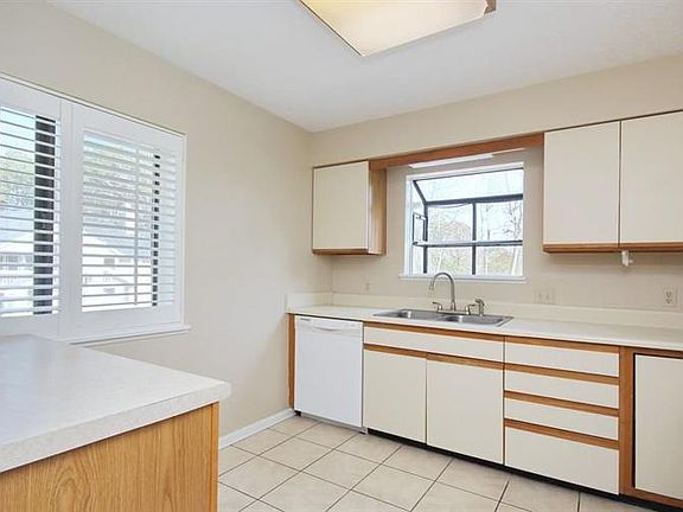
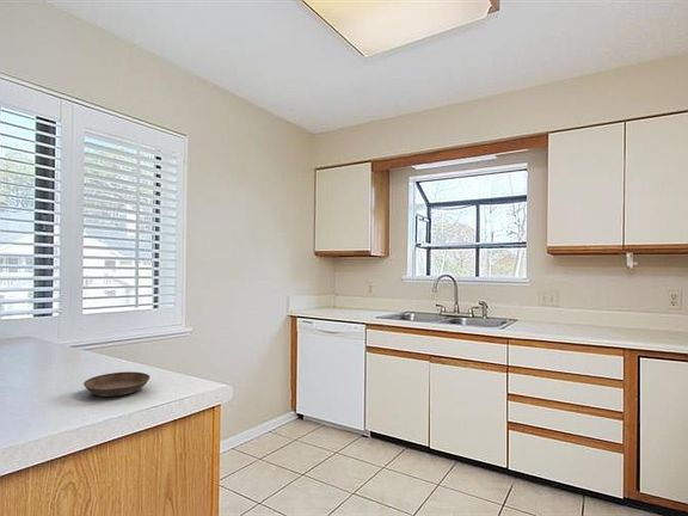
+ saucer (117, 385)
